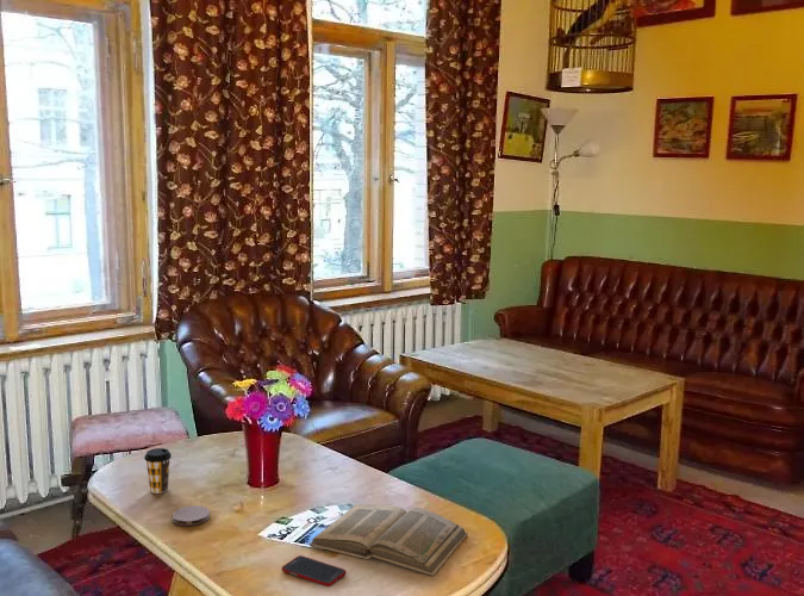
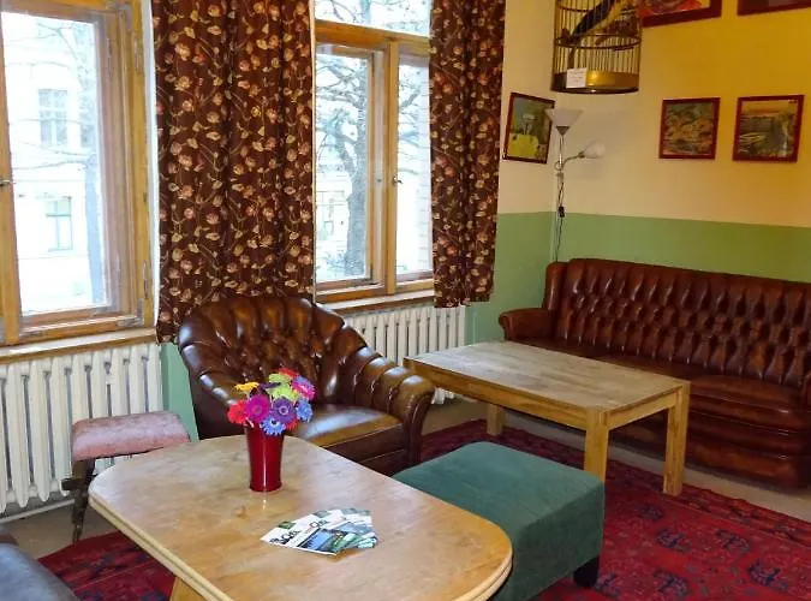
- book (389, 530)
- coffee cup (157, 471)
- cell phone (313, 570)
- coaster (191, 515)
